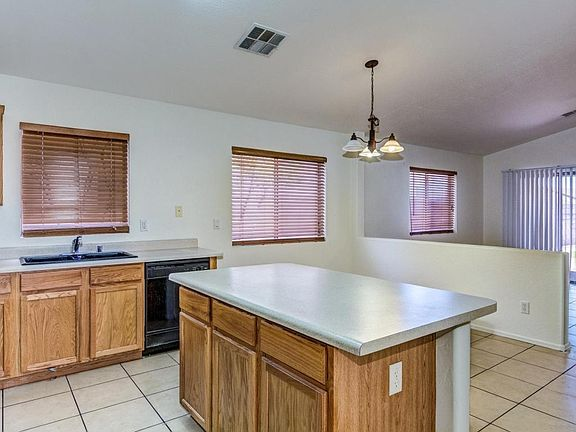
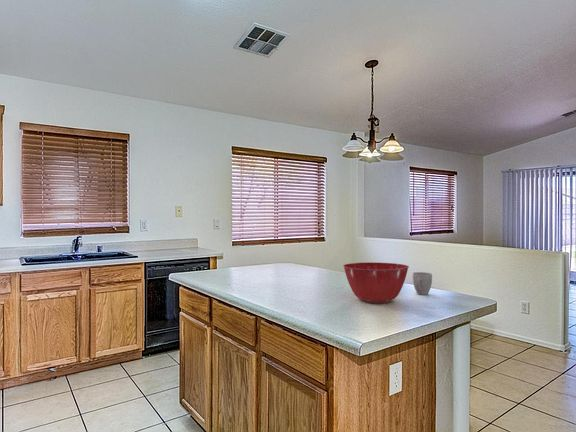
+ mug (421, 283)
+ mixing bowl (375, 282)
